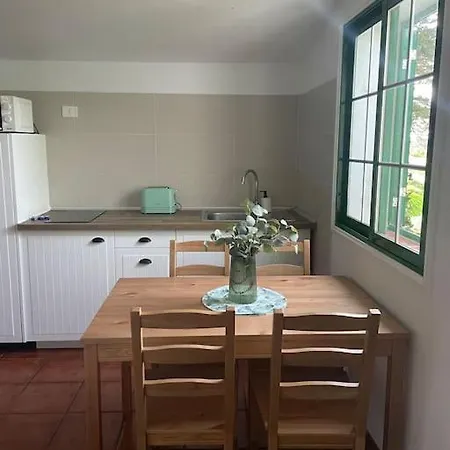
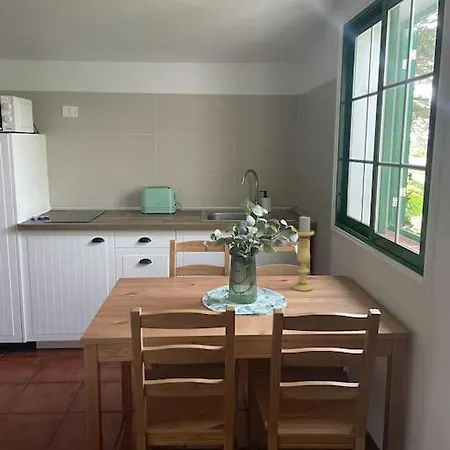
+ candle holder (303, 252)
